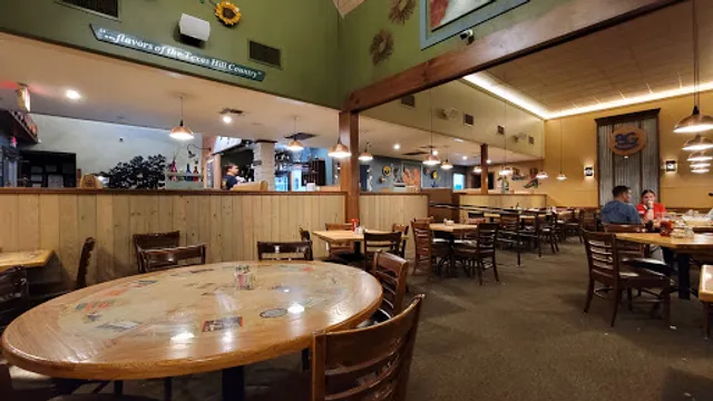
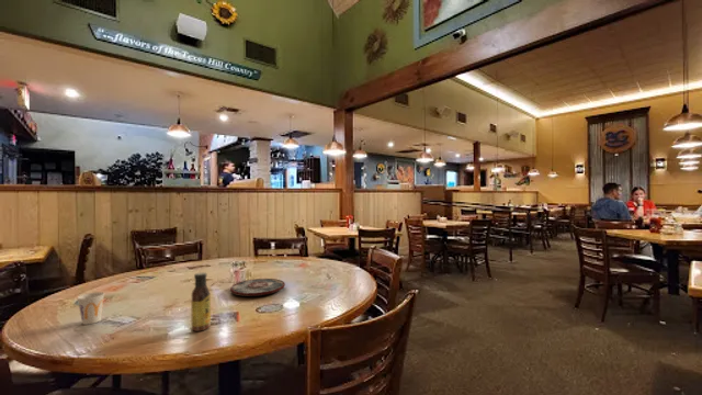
+ sauce bottle (201, 301)
+ cup (91, 308)
+ plate (258, 286)
